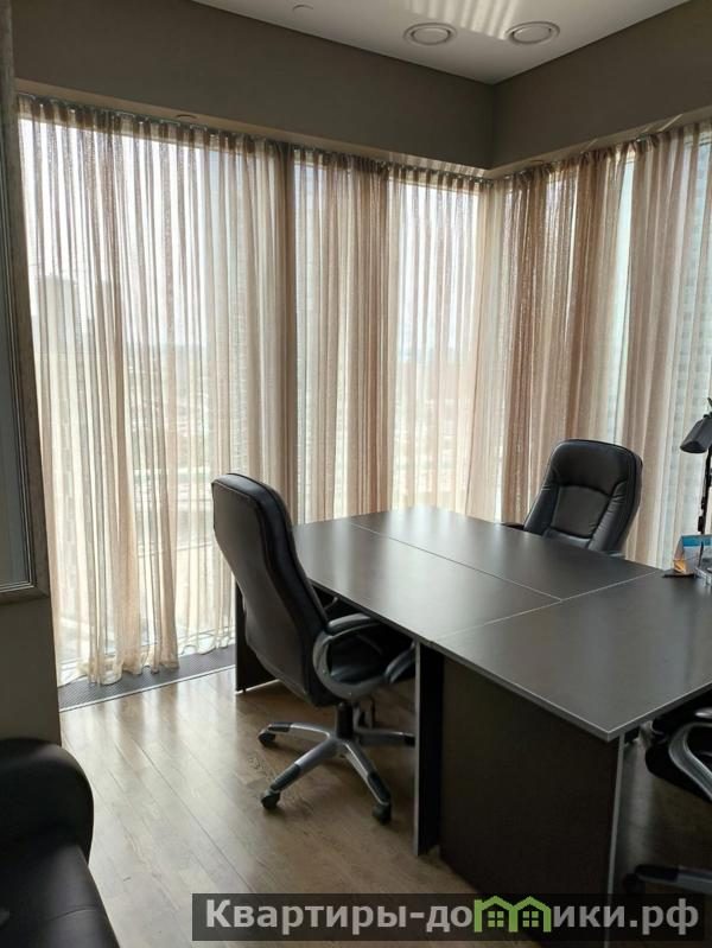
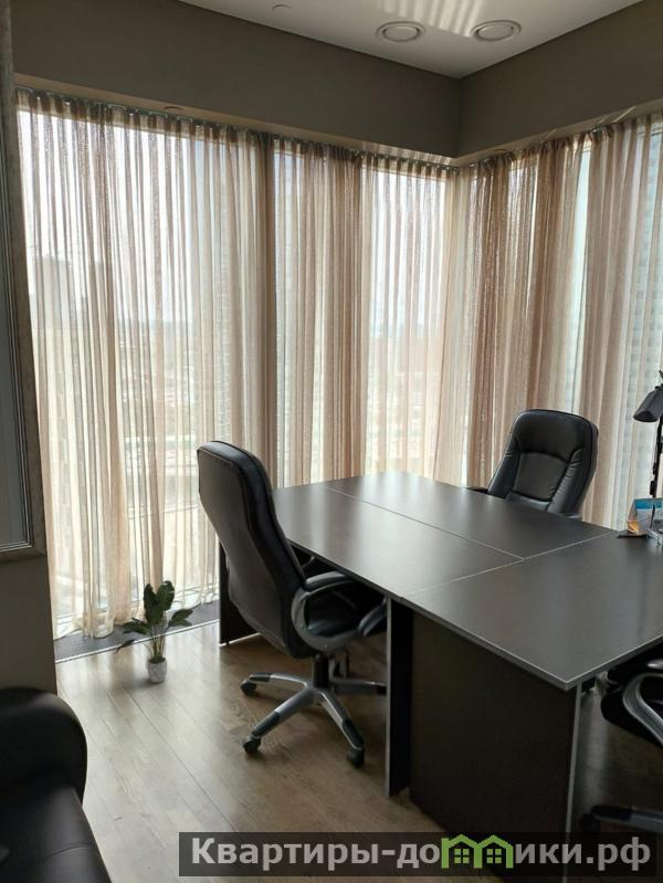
+ potted plant (156, 630)
